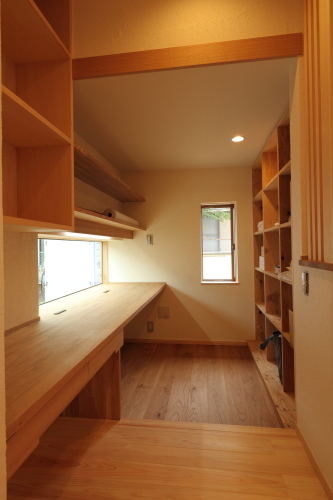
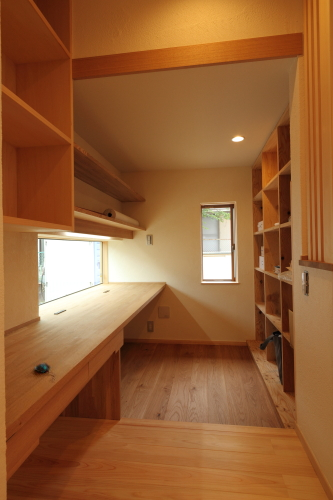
+ mouse (45, 370)
